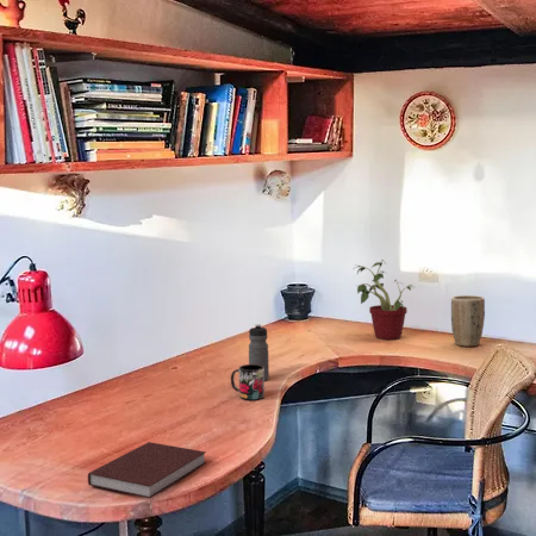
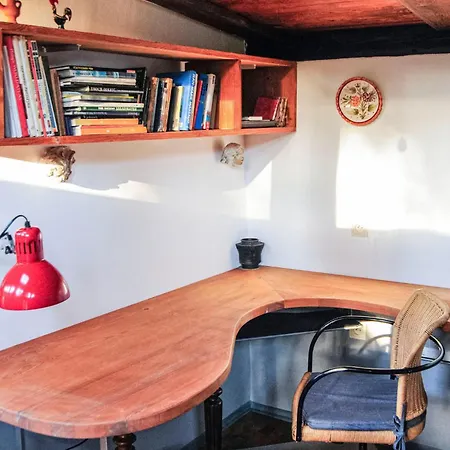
- potted plant (380, 299)
- mug (247, 381)
- plant pot (467, 320)
- notebook (149, 467)
- water bottle (258, 351)
